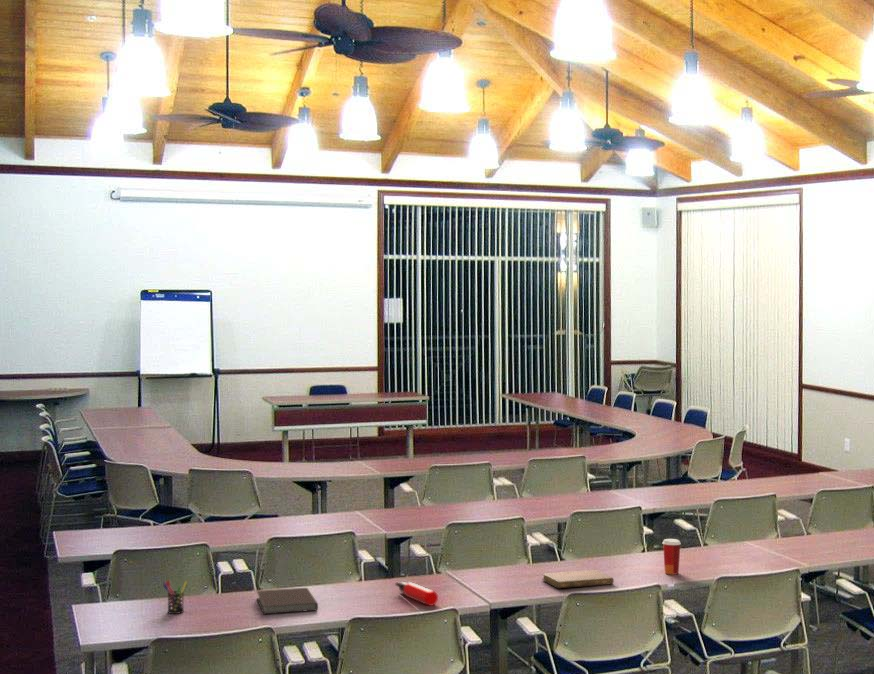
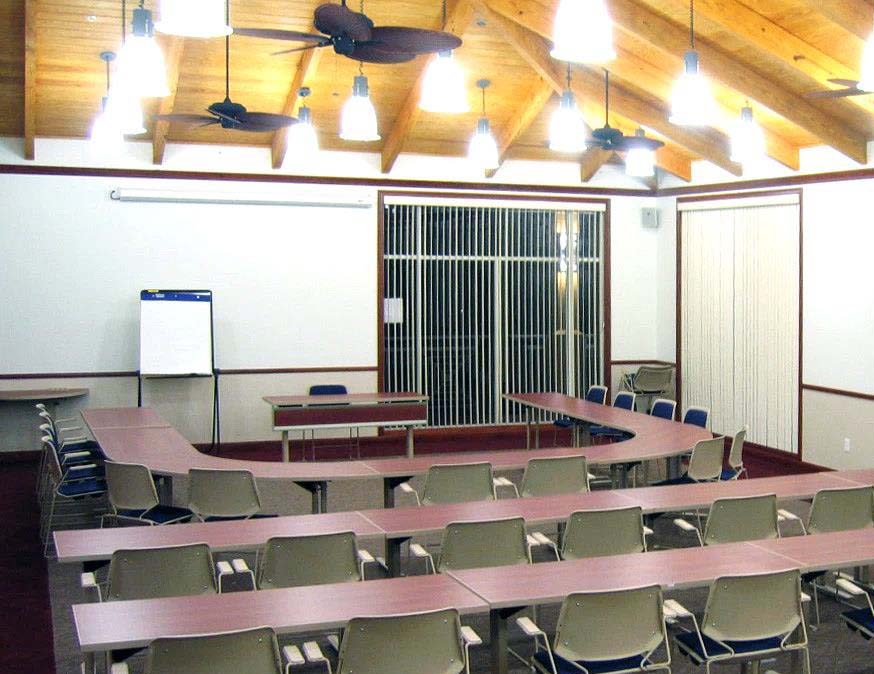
- notebook (577, 578)
- pen holder (175, 595)
- water bottle (416, 591)
- paper cup (671, 556)
- notebook (286, 600)
